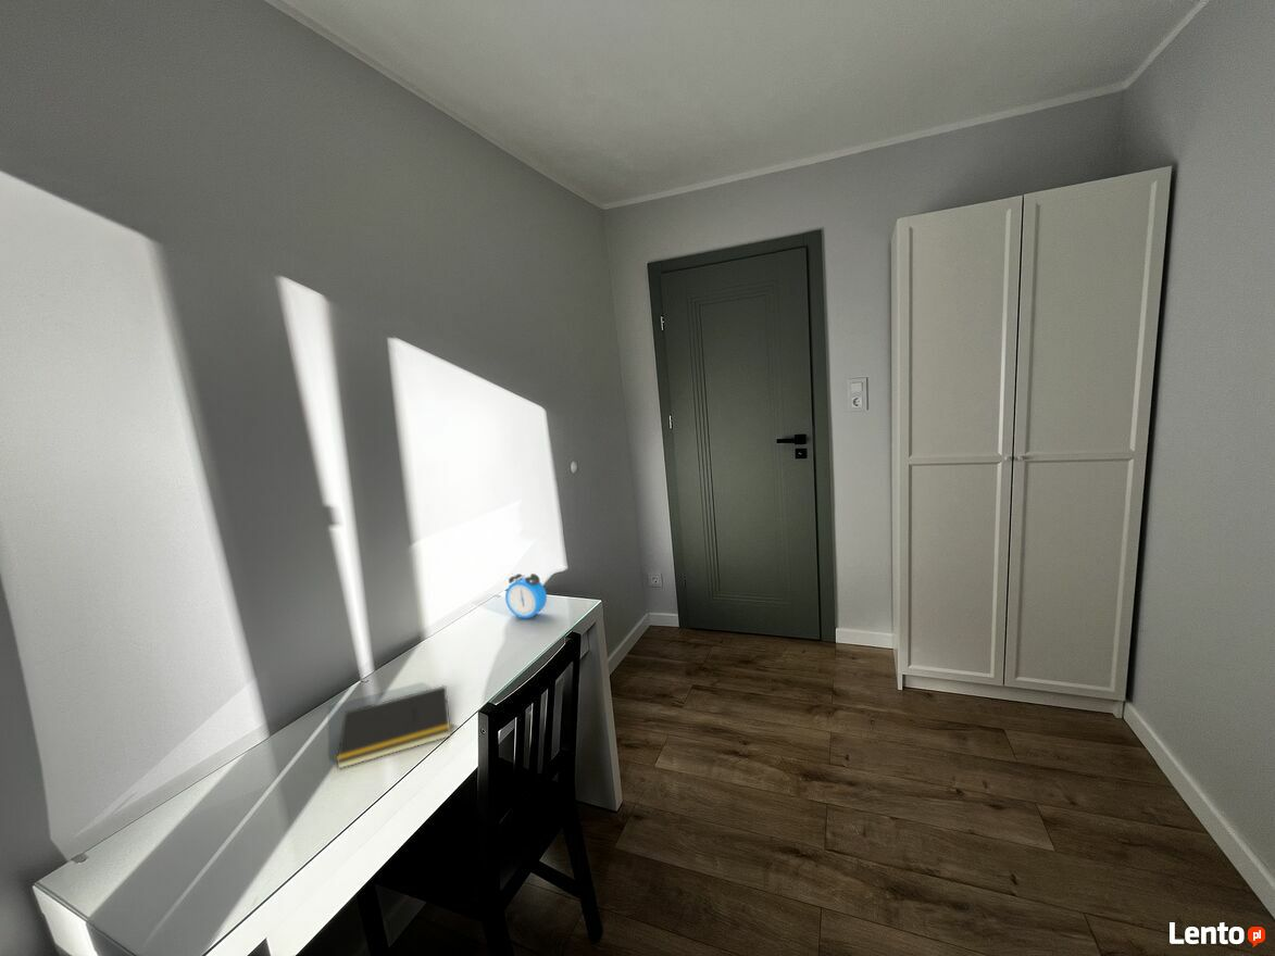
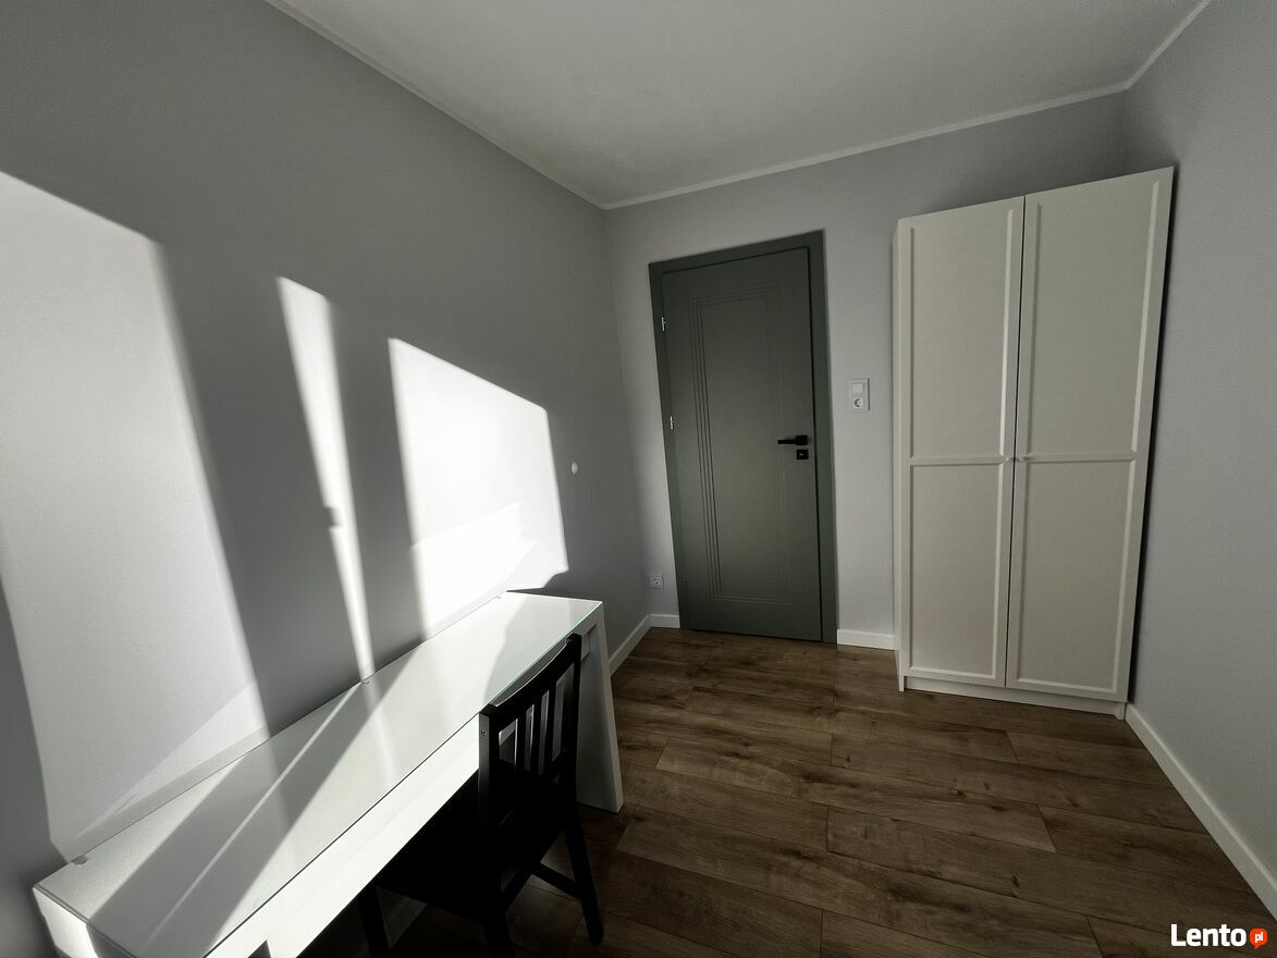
- alarm clock (525, 594)
- notepad (396, 724)
